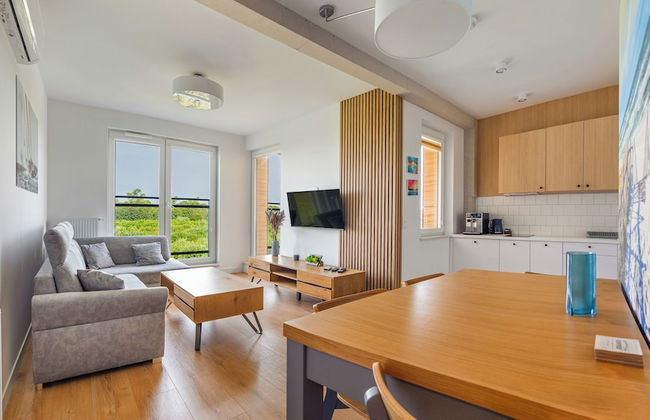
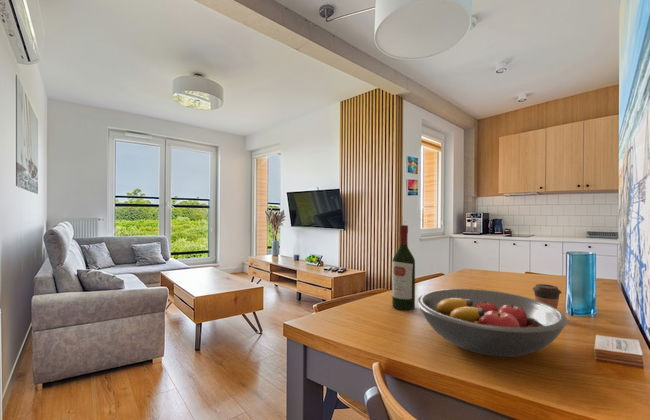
+ fruit bowl (485, 319)
+ wine bottle (403, 266)
+ coffee cup (546, 301)
